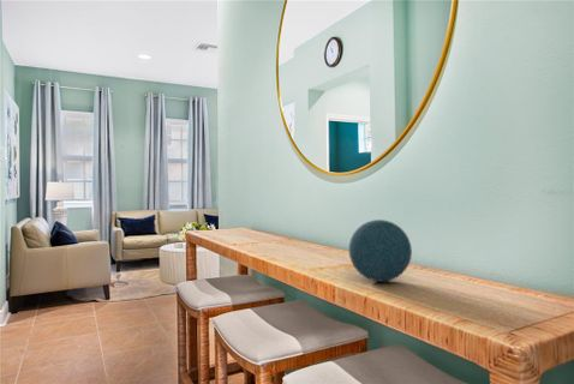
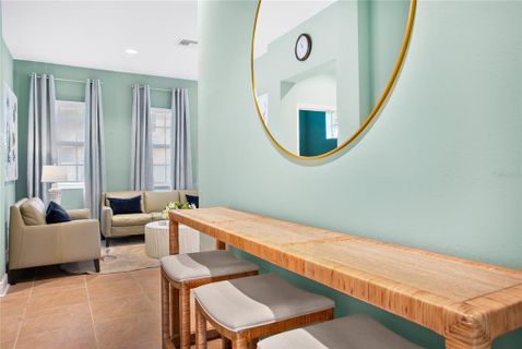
- decorative orb (379, 250)
